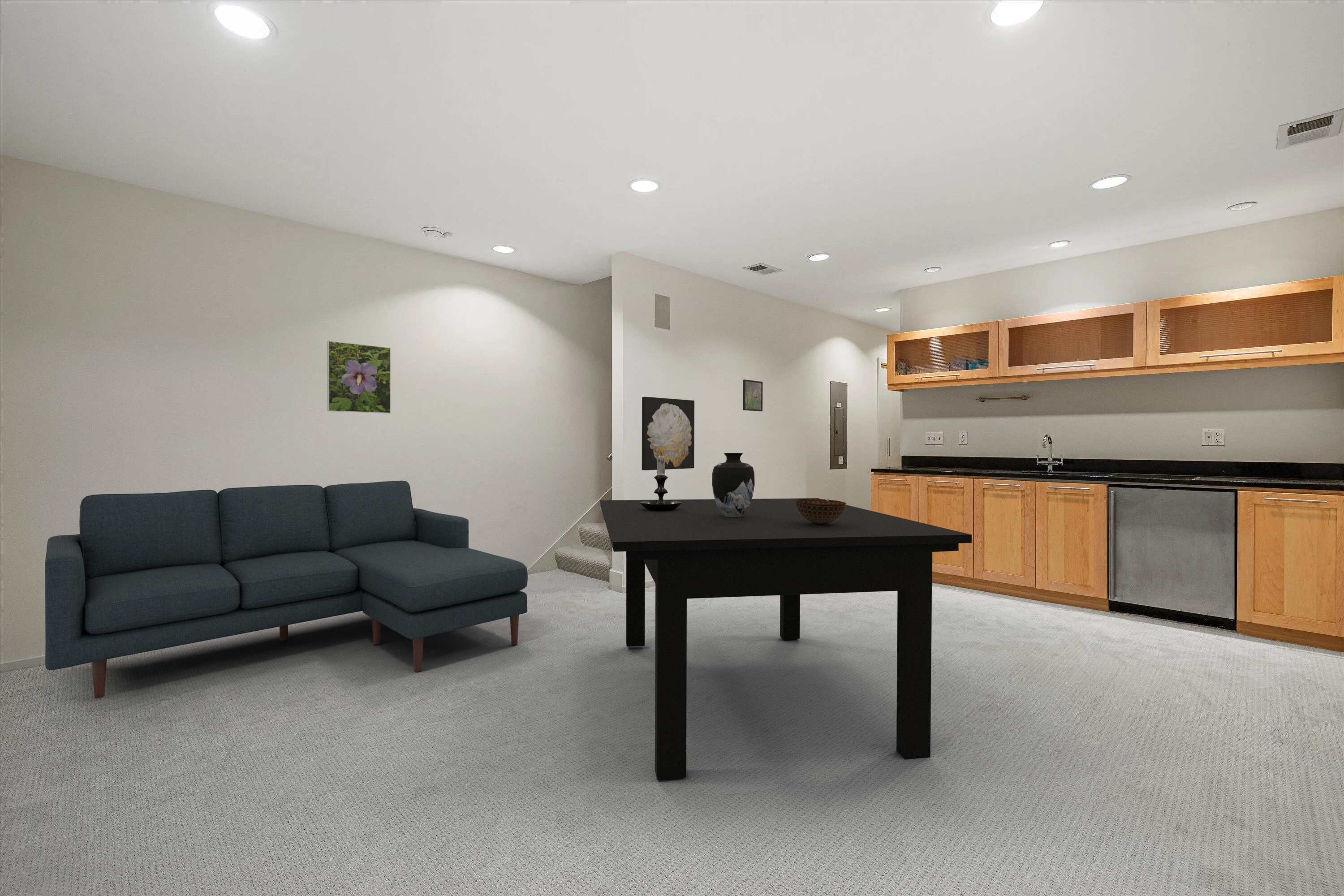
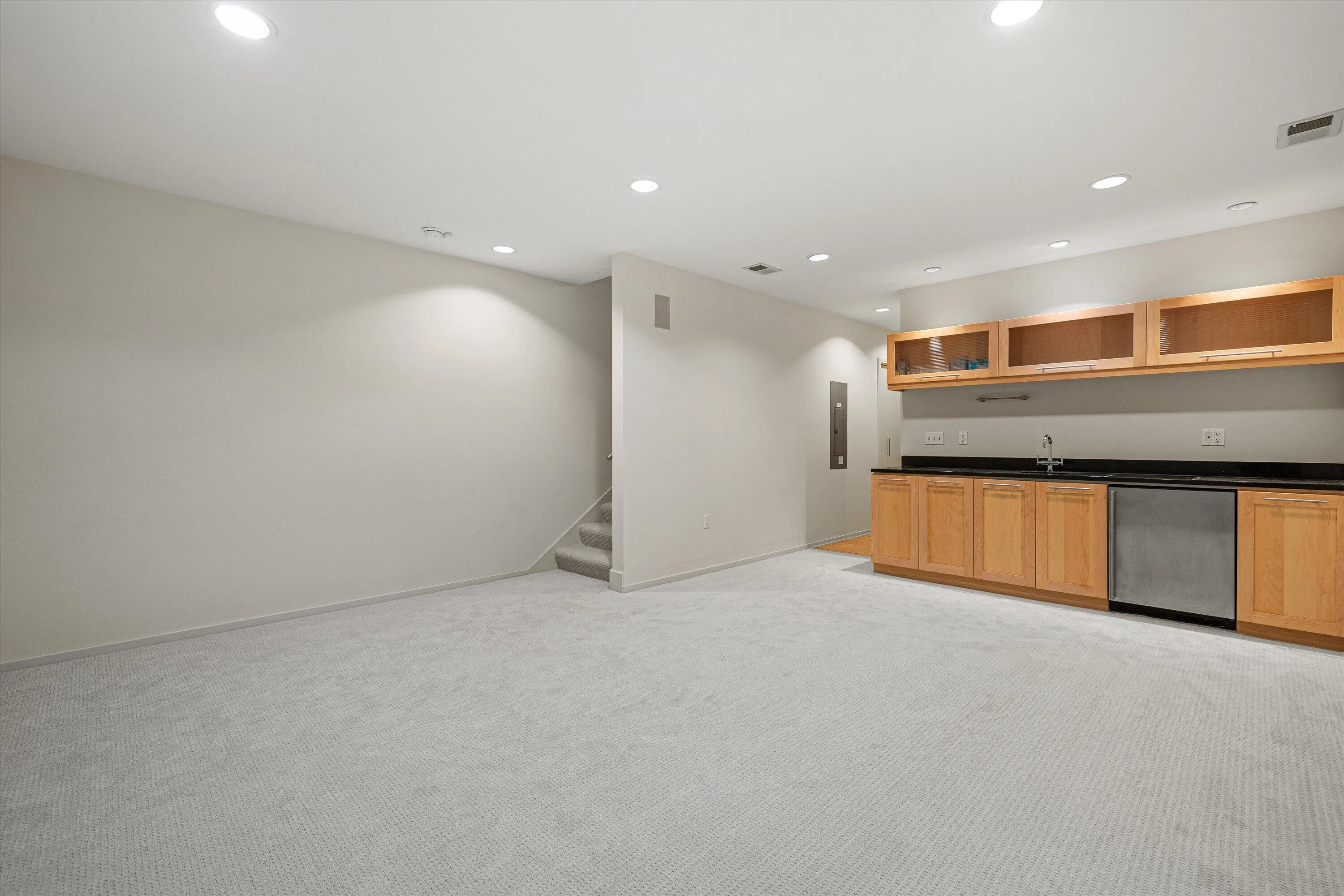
- dining table (745, 596)
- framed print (360, 378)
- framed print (753, 396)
- candle holder (660, 480)
- sofa (301, 573)
- vase (733, 484)
- wall art (669, 434)
- bowl (820, 512)
